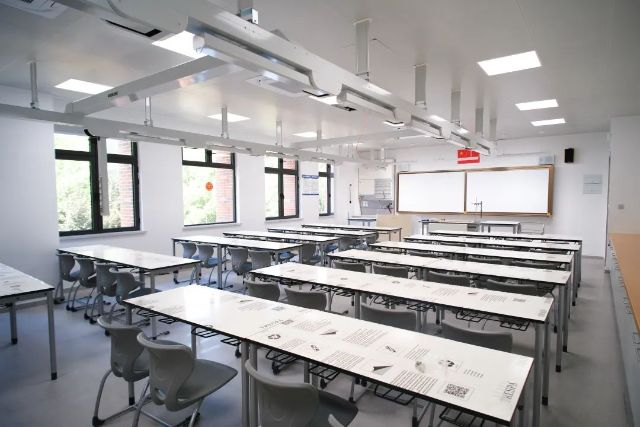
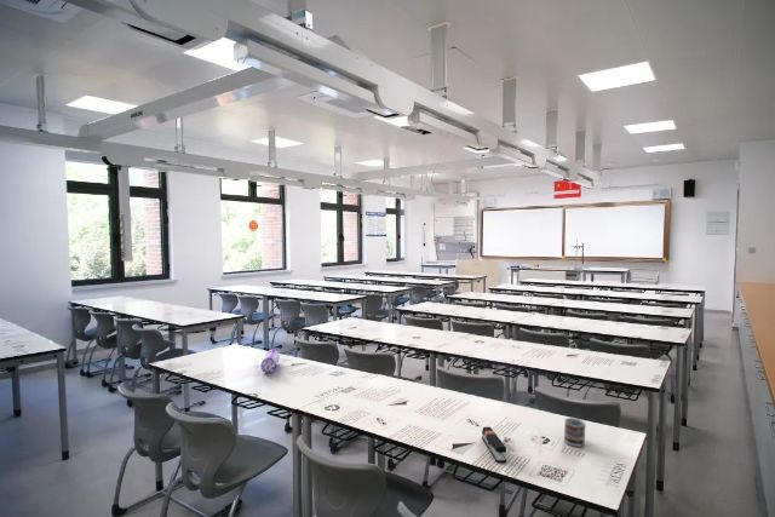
+ cup (575, 430)
+ pencil case (270, 360)
+ stapler (493, 442)
